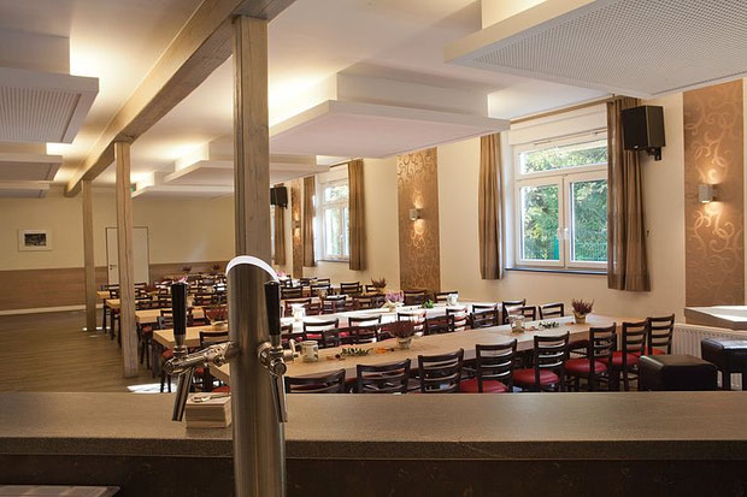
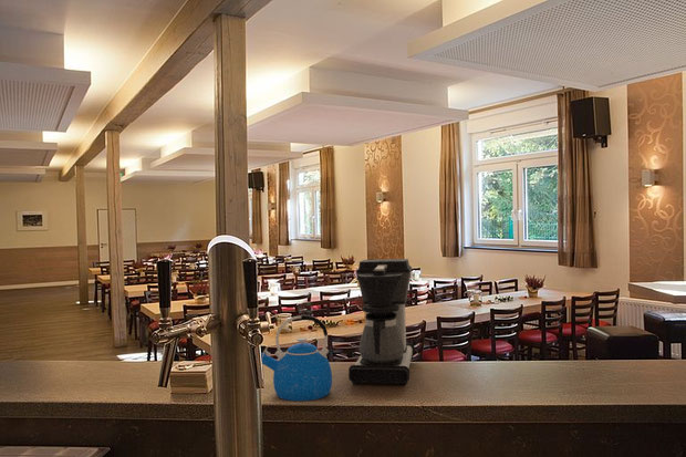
+ kettle (294, 354)
+ coffee maker (383, 316)
